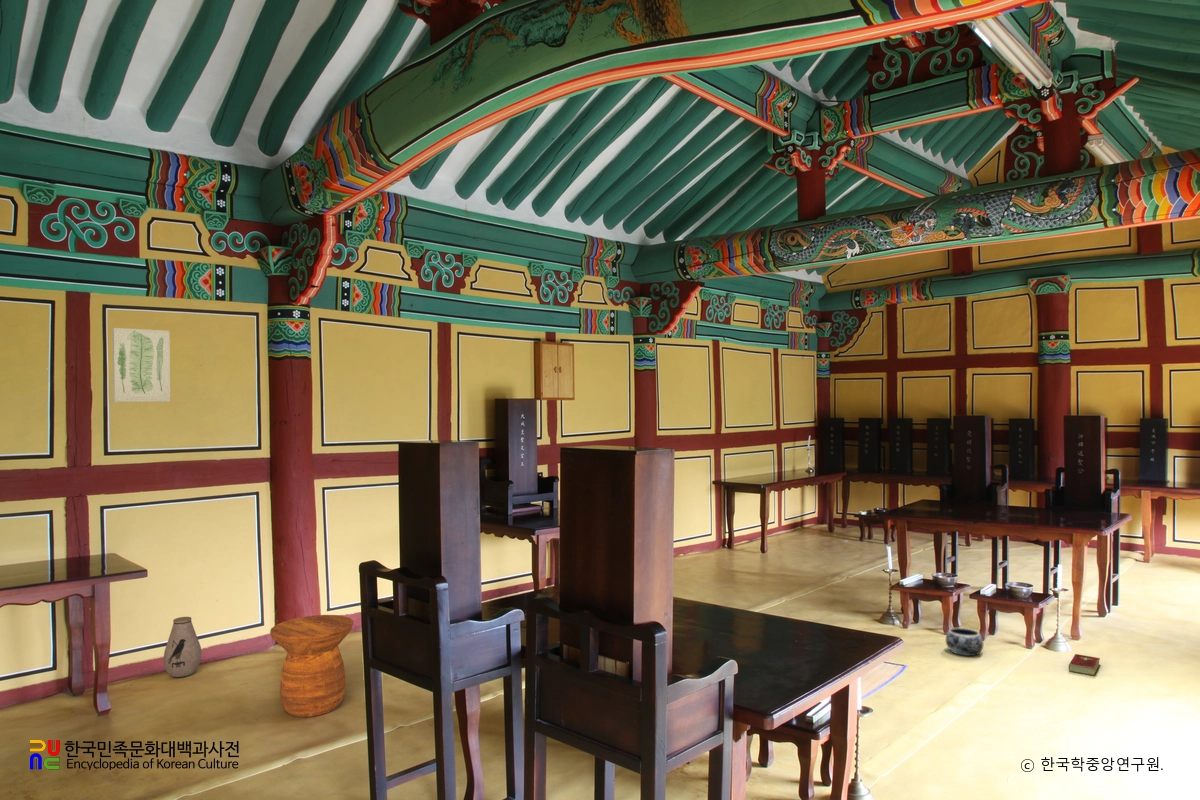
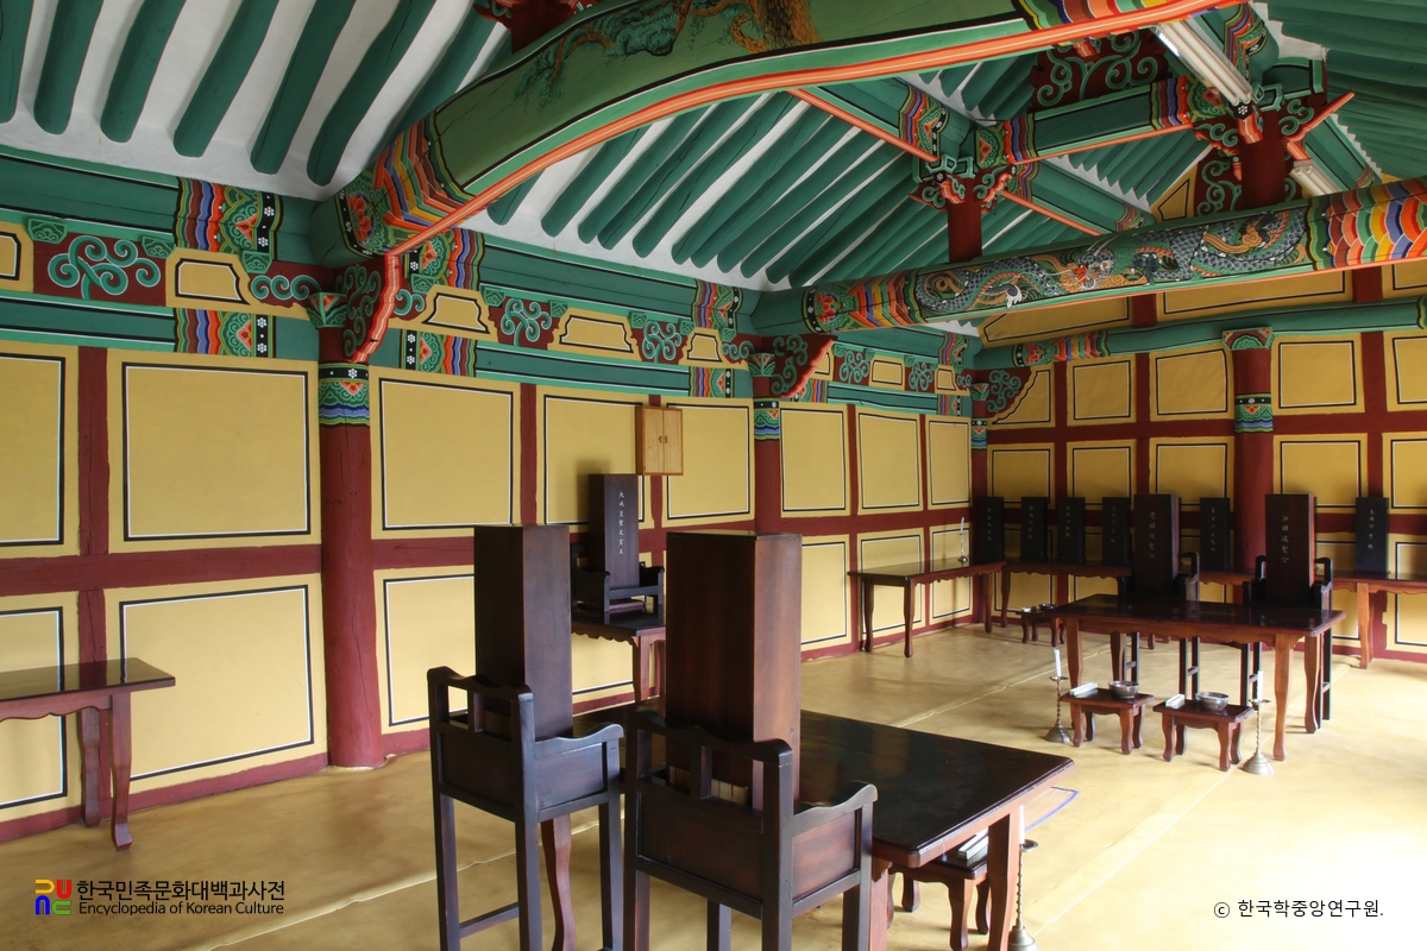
- side table (313, 666)
- hardcover book (1084, 664)
- vase (182, 646)
- decorative bowl (964, 641)
- wall art (141, 365)
